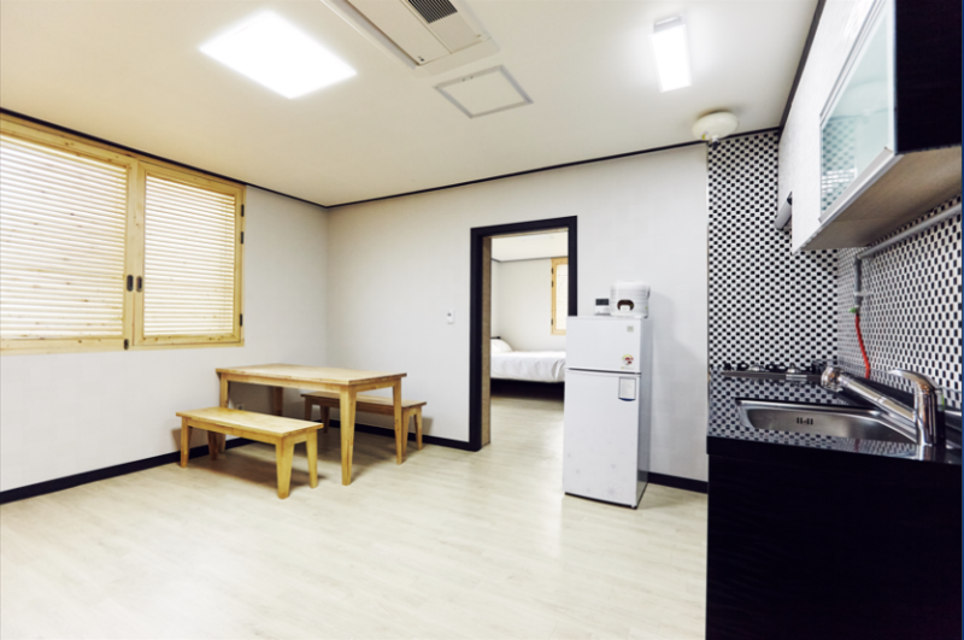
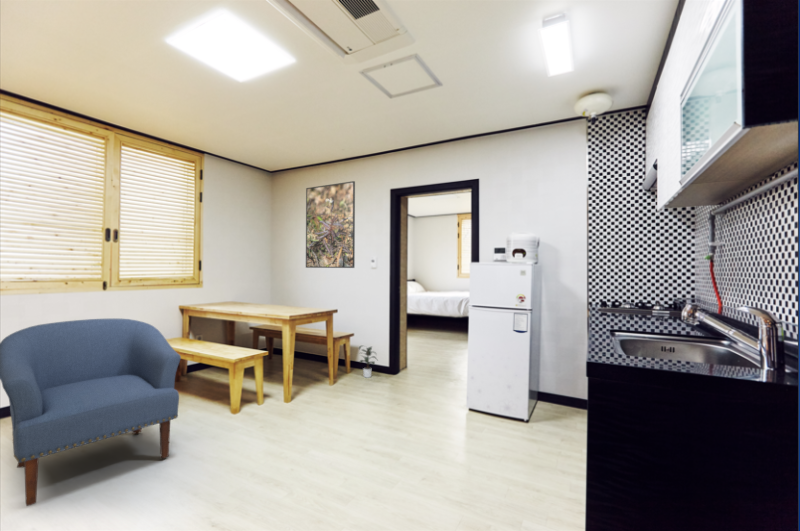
+ potted plant (368, 360)
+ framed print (329, 226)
+ chair (95, 392)
